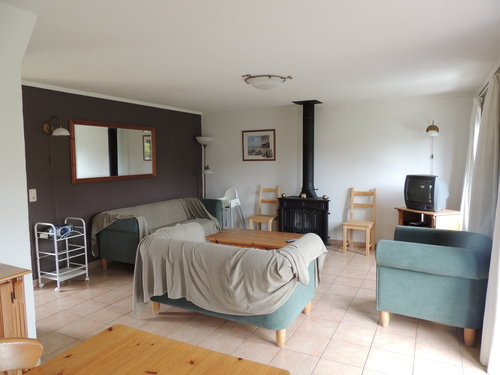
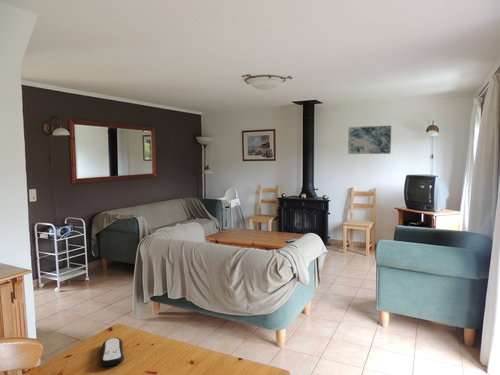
+ wall art (369, 140)
+ remote control (112, 350)
